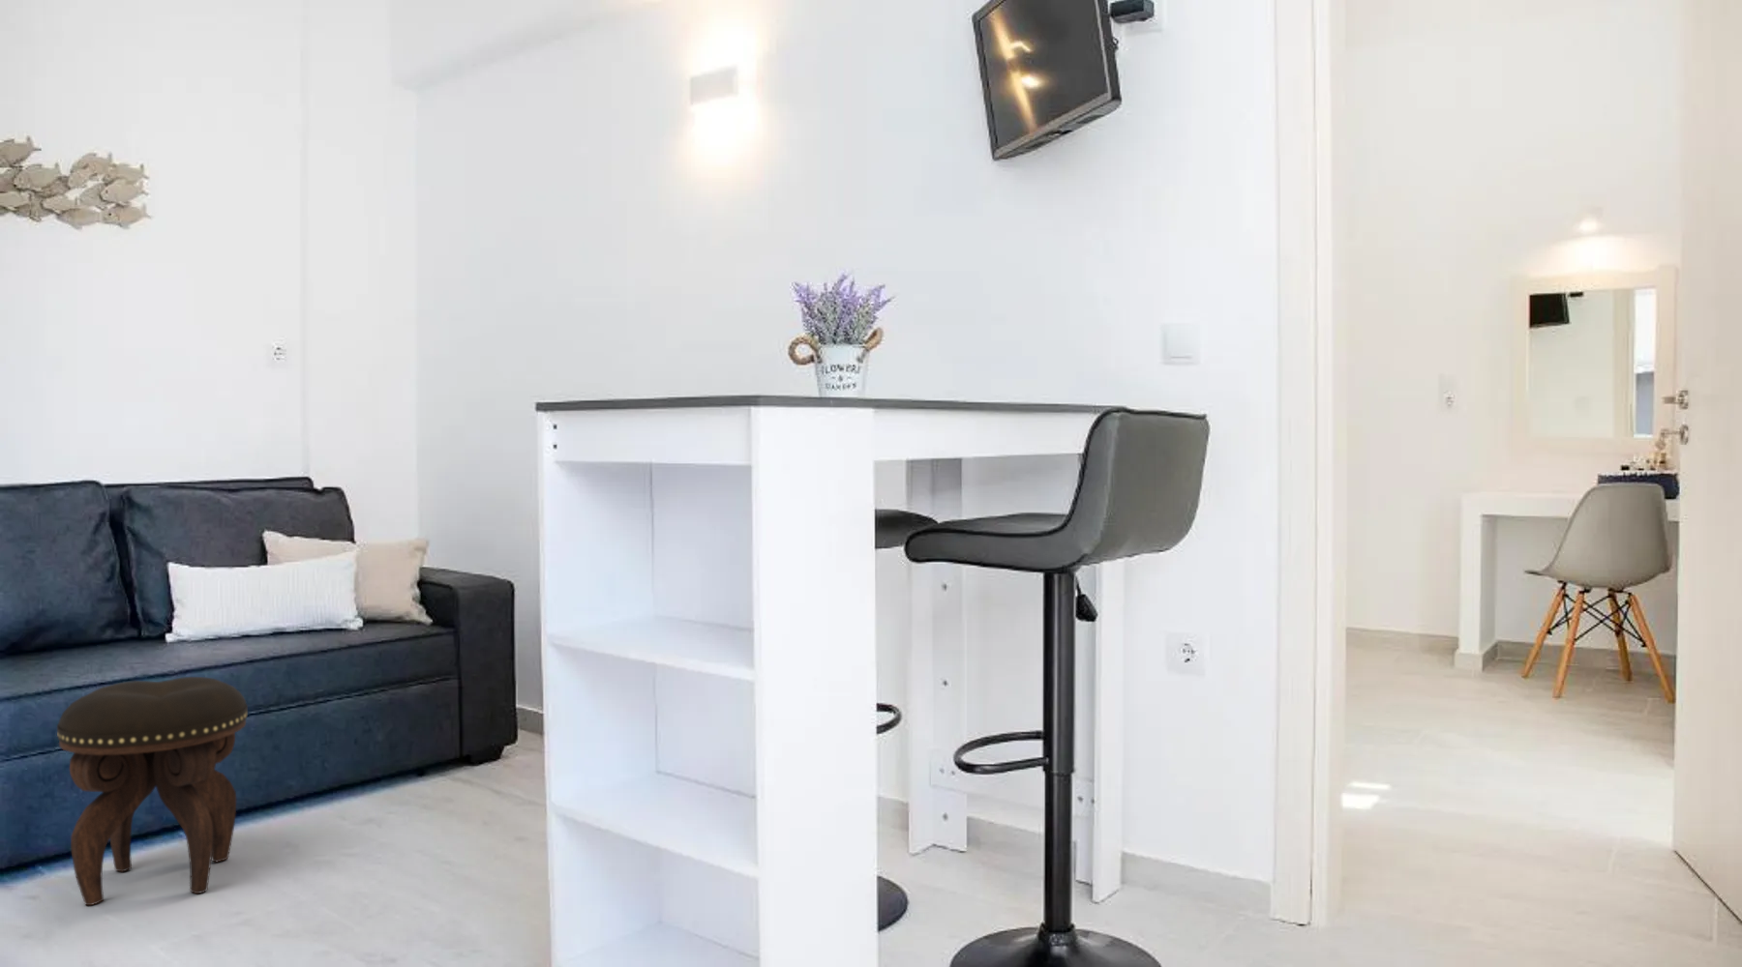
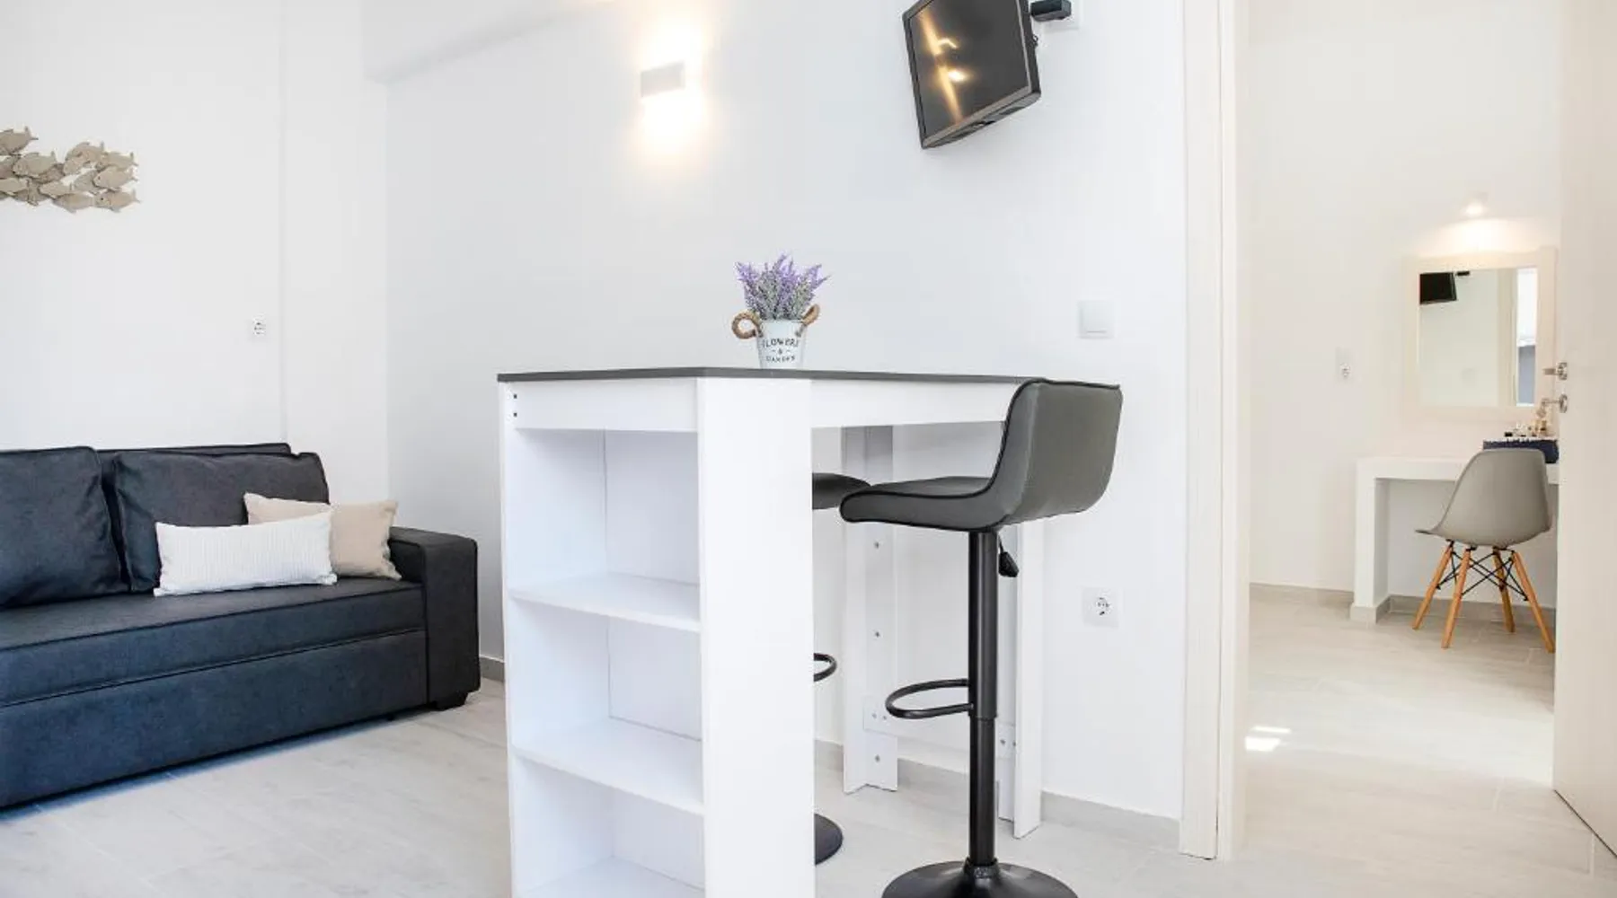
- footstool (157, 784)
